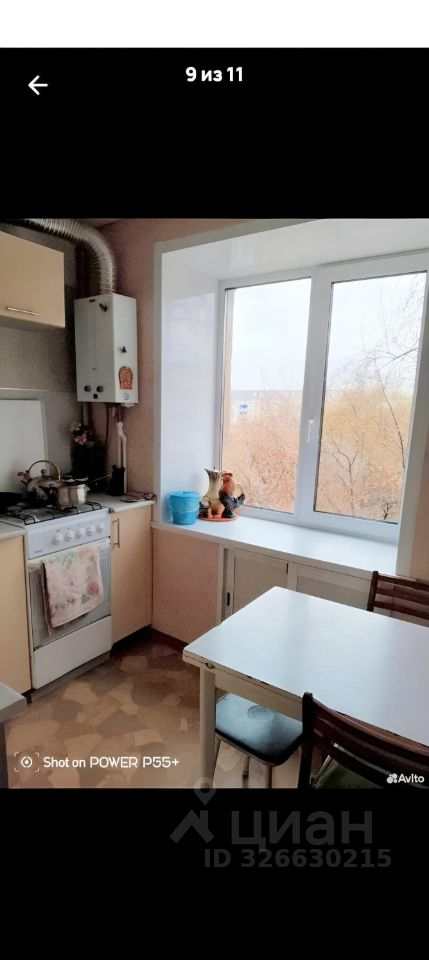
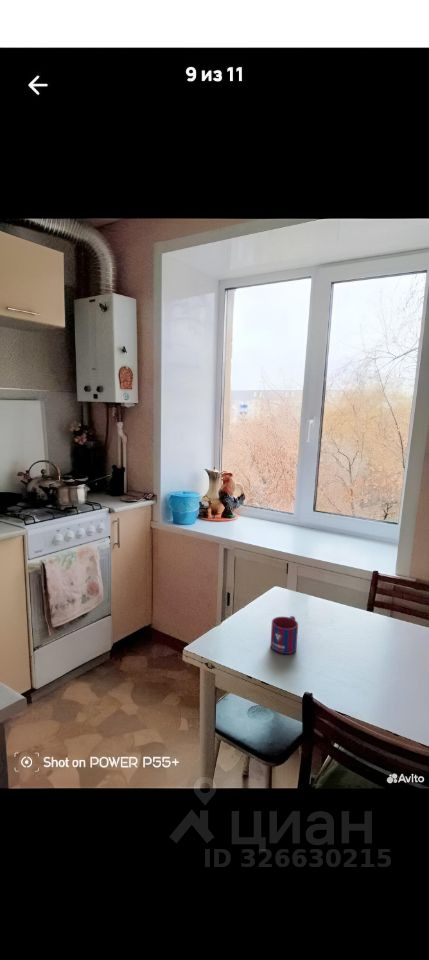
+ mug (287, 632)
